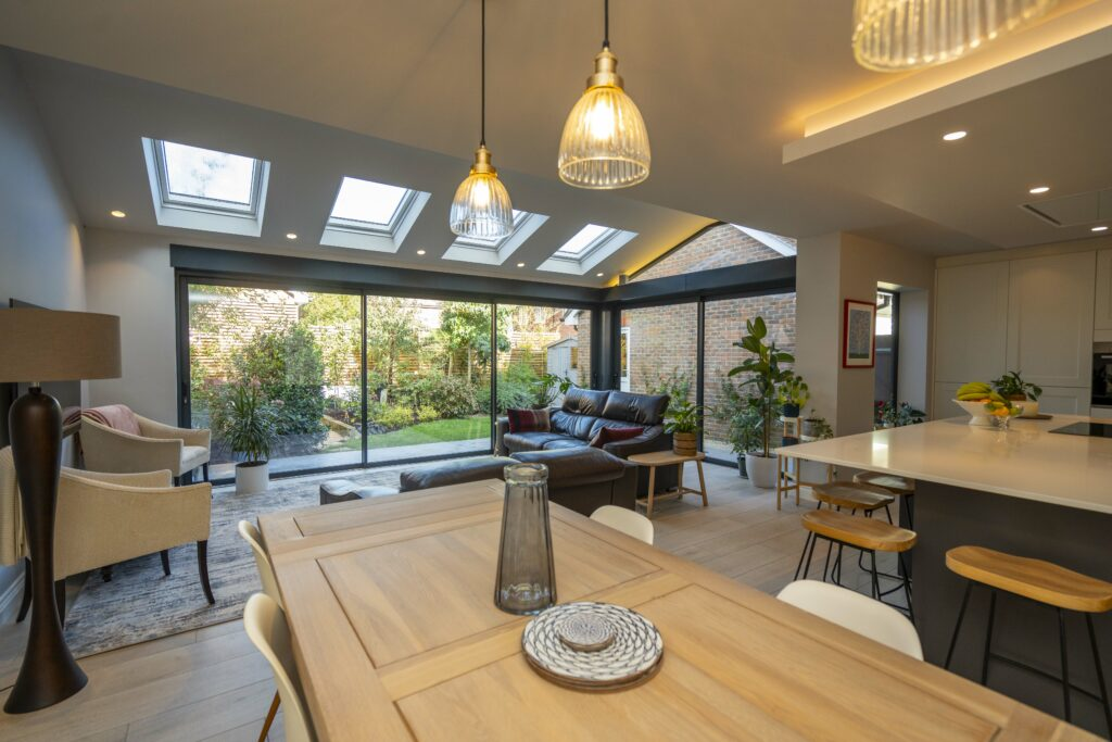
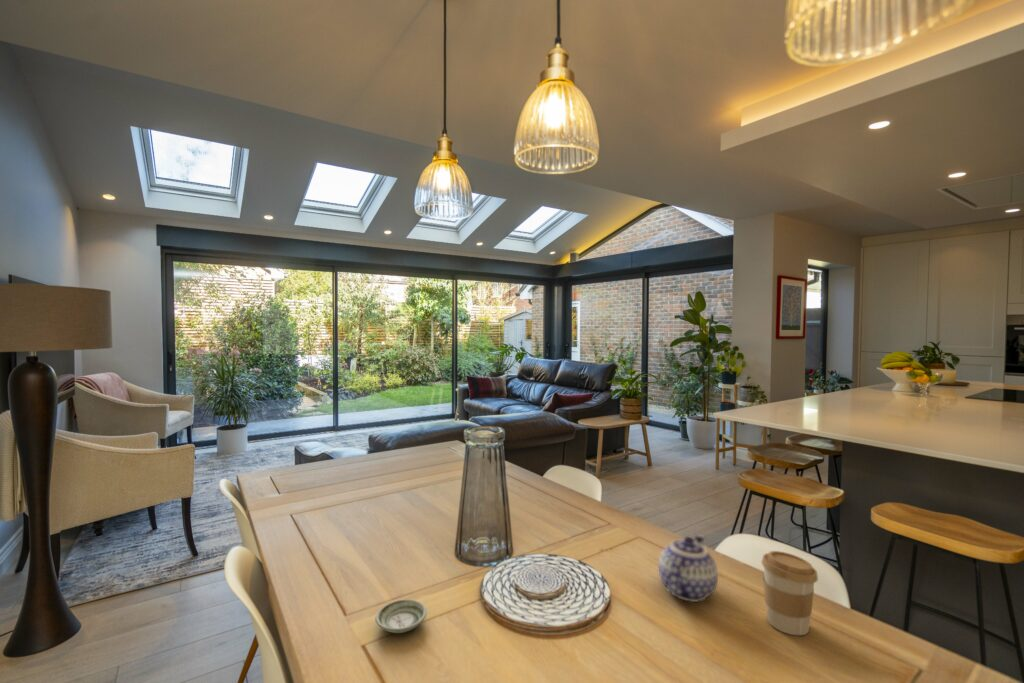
+ coffee cup (788, 590)
+ teapot (687, 564)
+ saucer (401, 618)
